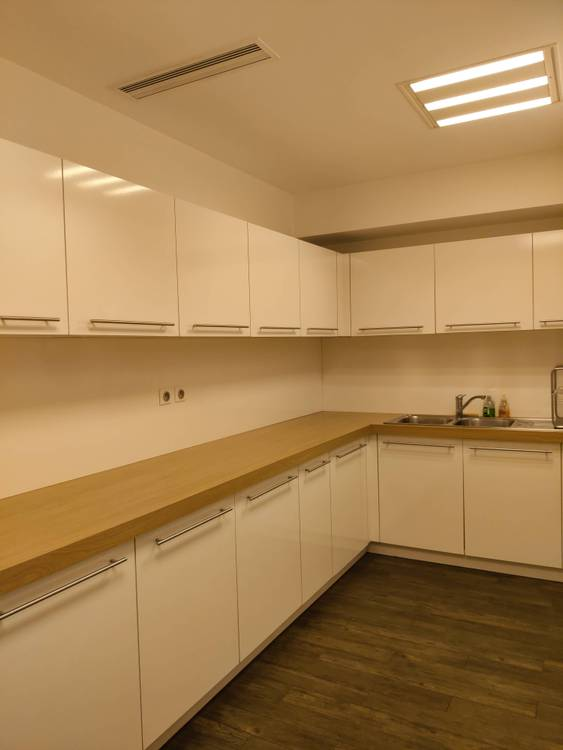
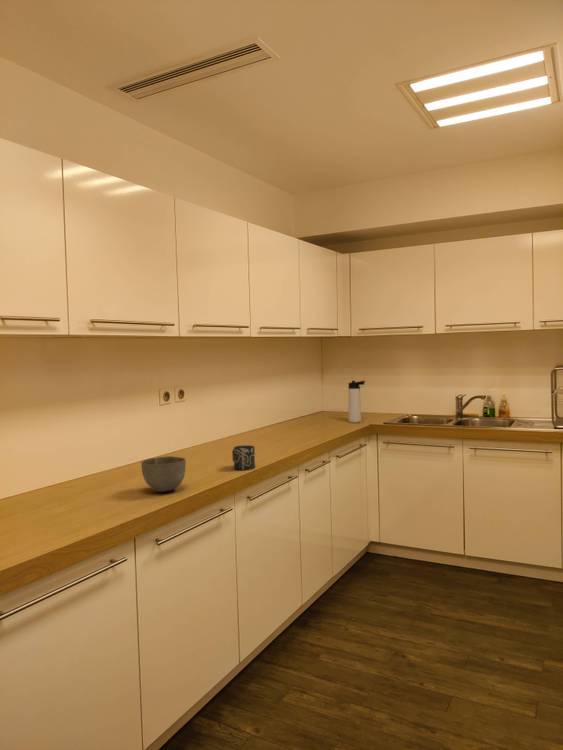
+ bowl (164, 475)
+ cup (242, 456)
+ thermos bottle (357, 401)
